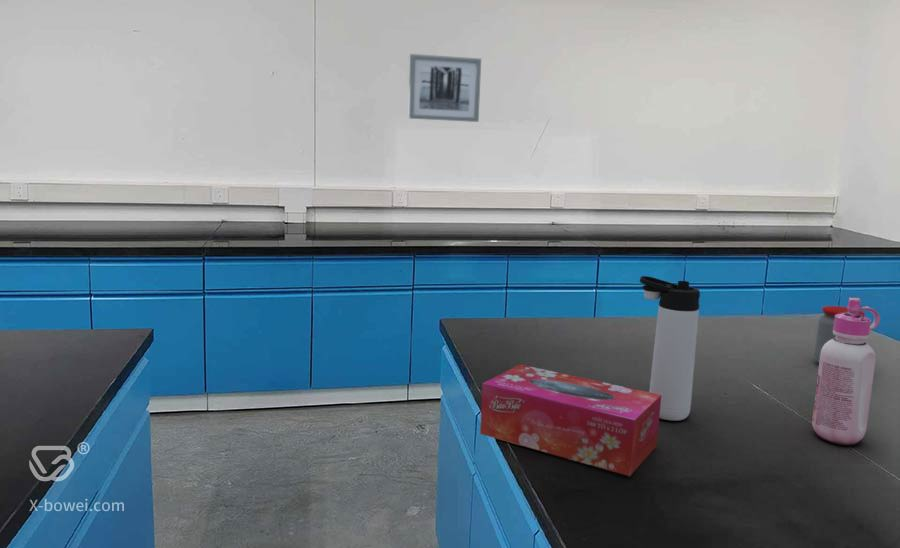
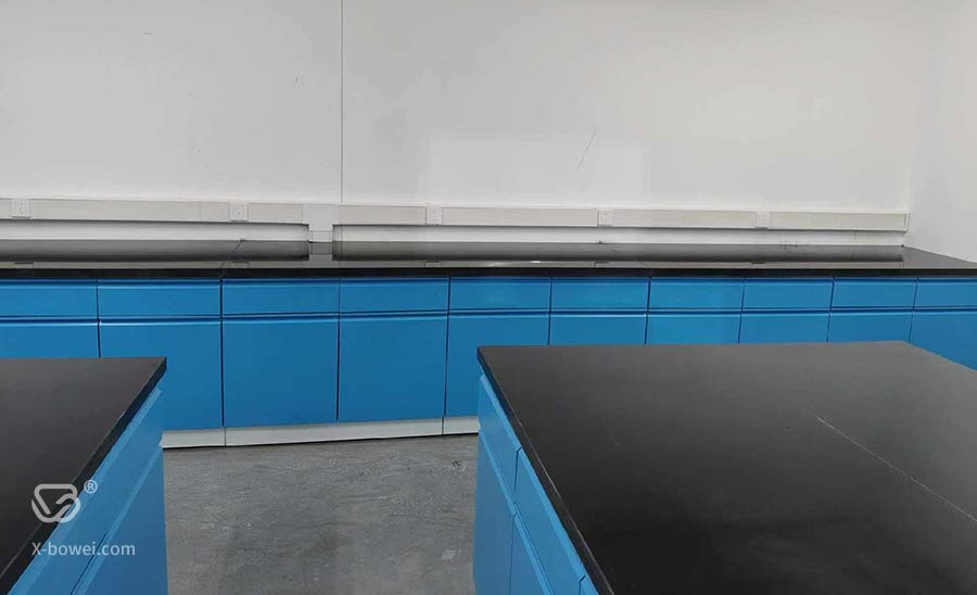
- jar (835, 336)
- glue bottle (847, 369)
- thermos bottle (664, 347)
- wall art (444, 88)
- tissue box (569, 414)
